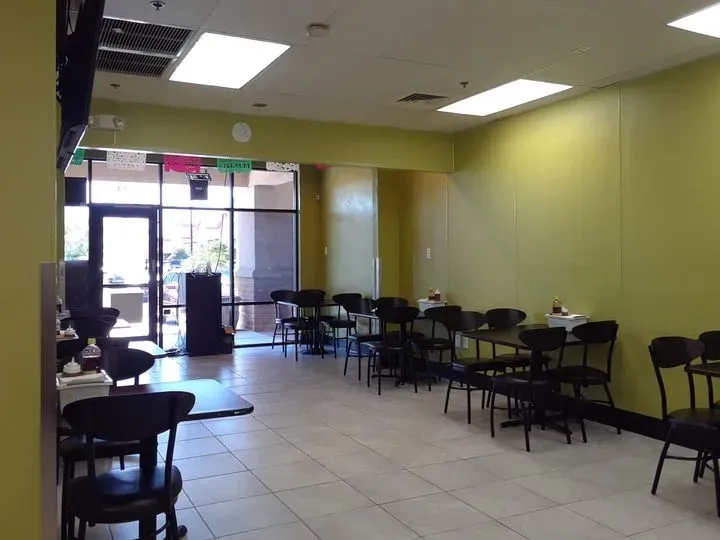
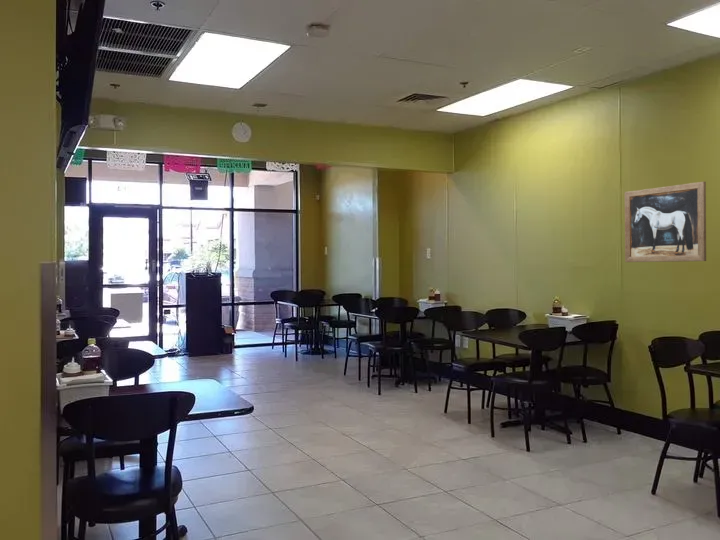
+ wall art (662, 224)
